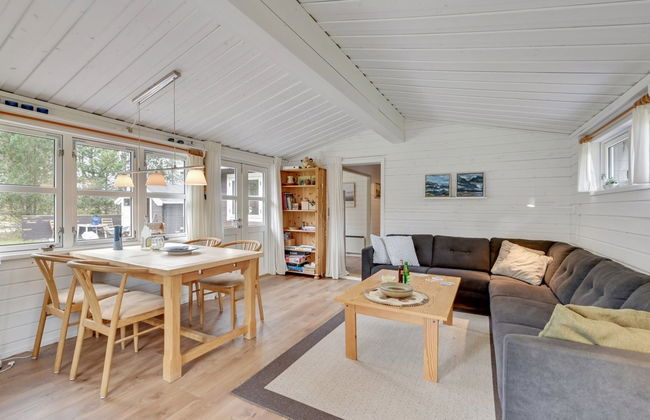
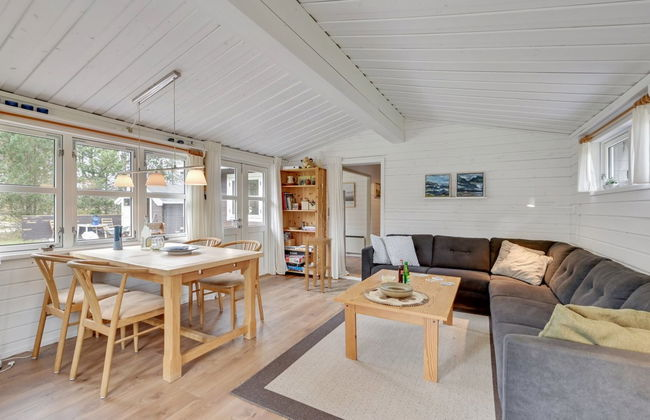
+ stool (318, 265)
